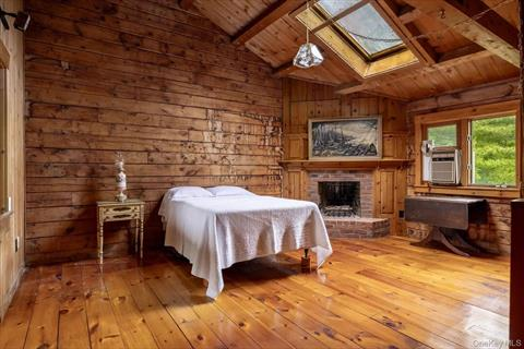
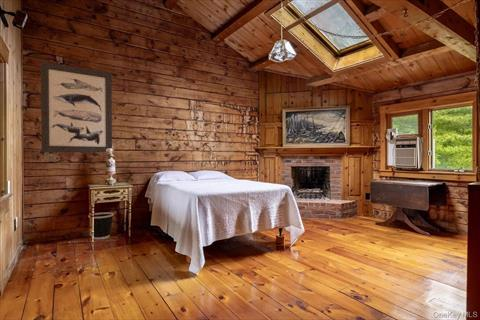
+ wall art (78, 110)
+ wastebasket (101, 225)
